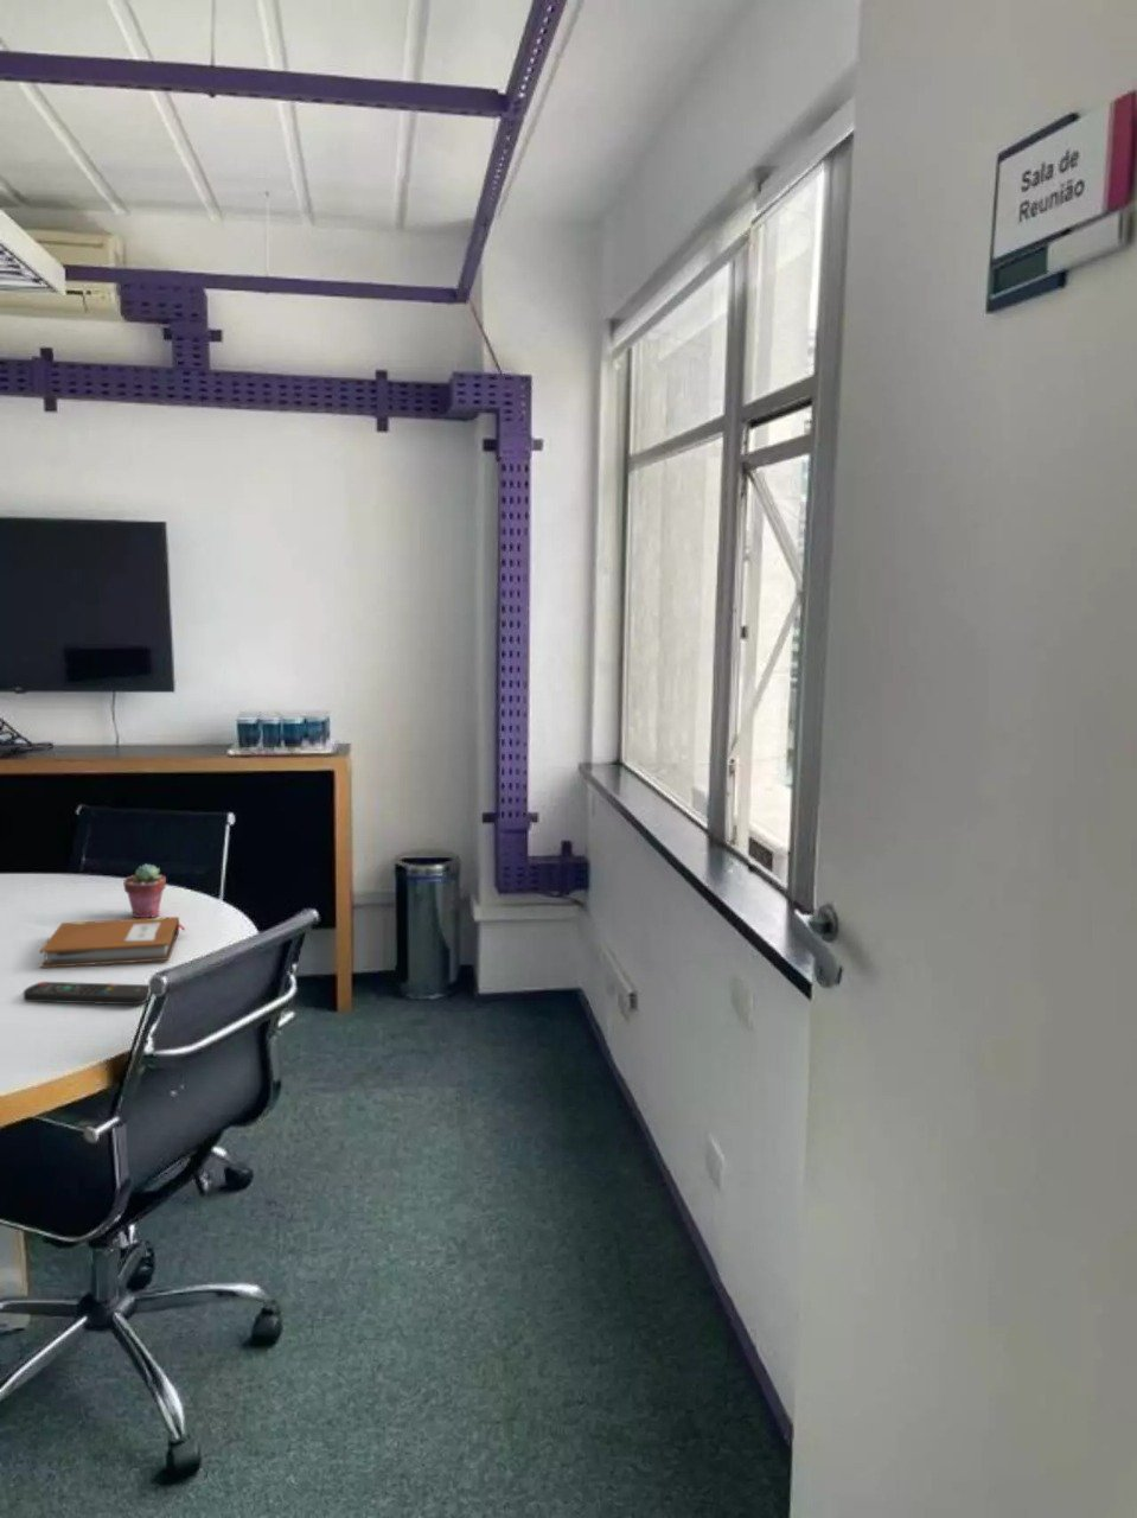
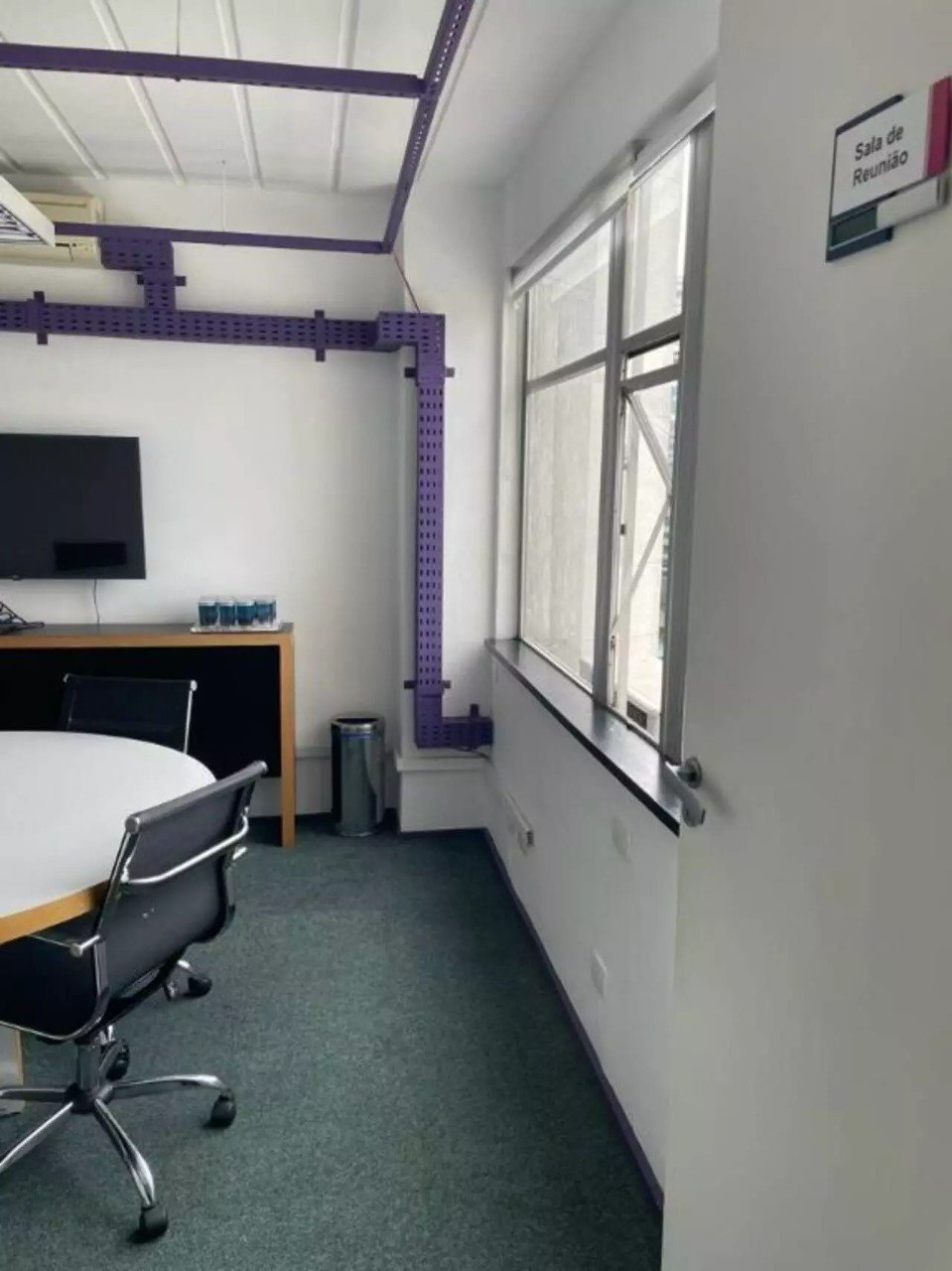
- potted succulent (145, 889)
- remote control (88, 991)
- notebook (117, 939)
